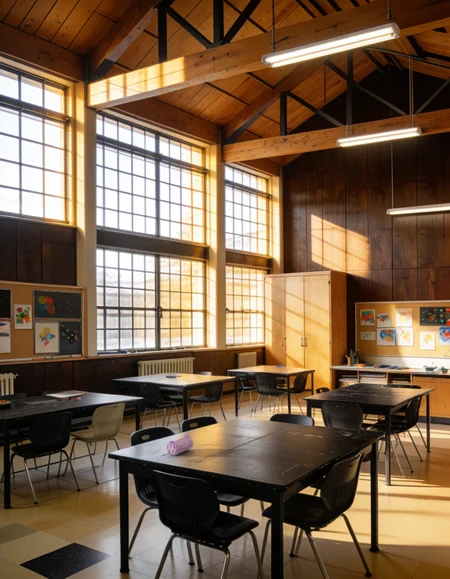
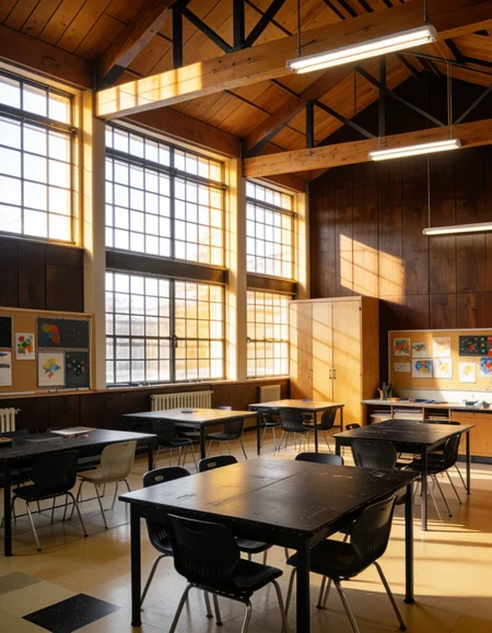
- pencil case (180, 444)
